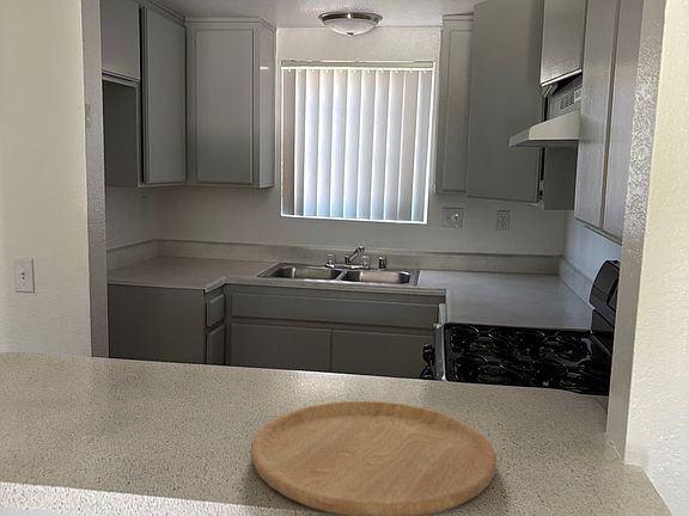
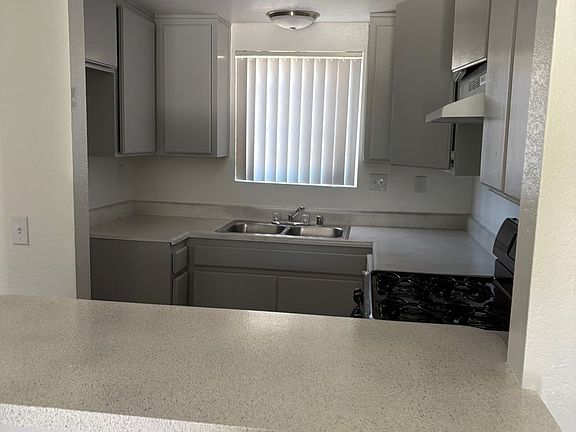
- cutting board (372, 450)
